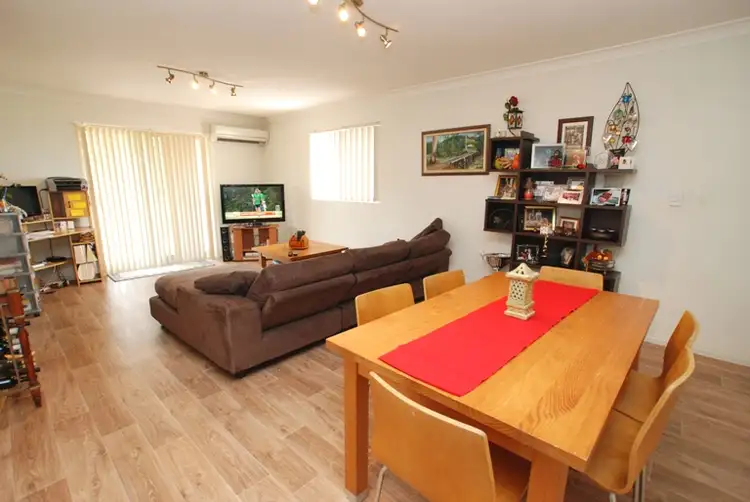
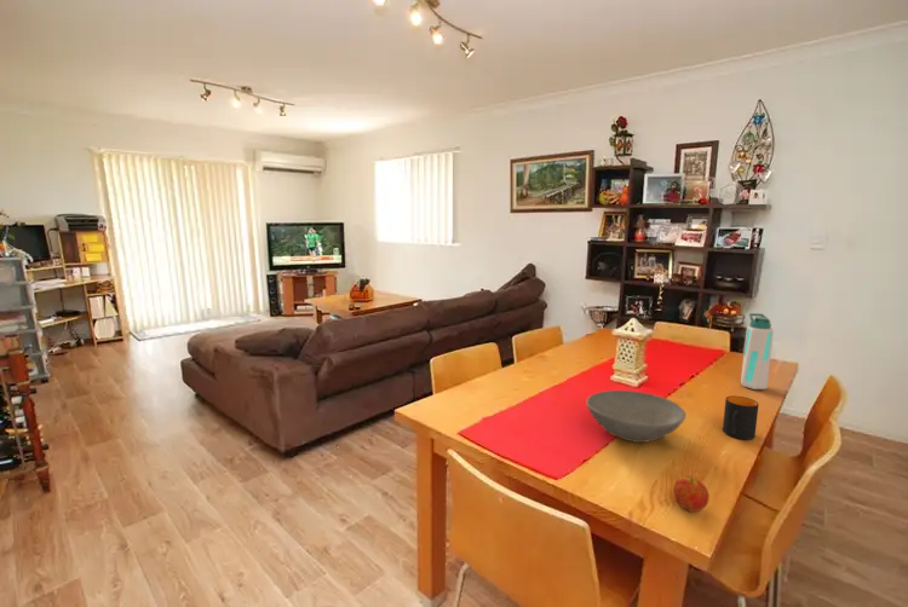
+ bowl (633, 420)
+ mug (737, 418)
+ fruit (690, 491)
+ water bottle (755, 351)
